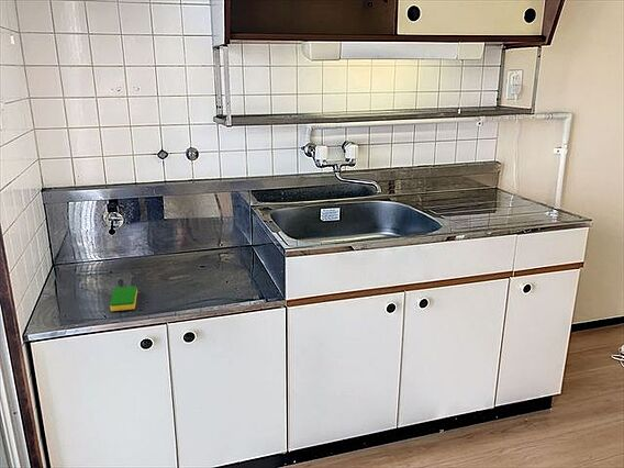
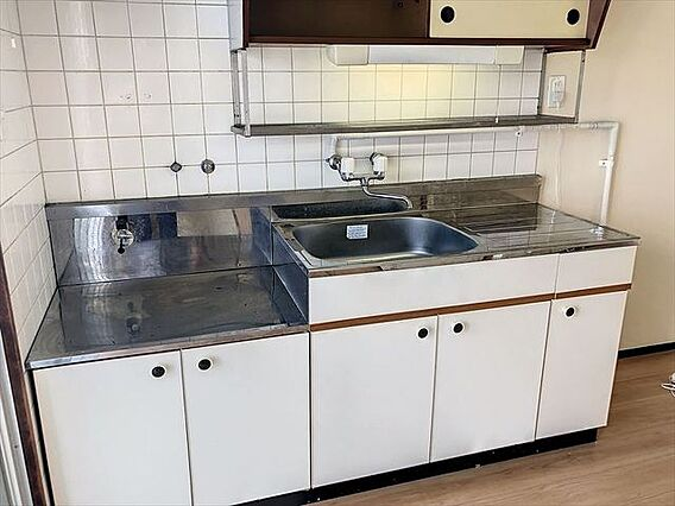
- dish sponge (124, 298)
